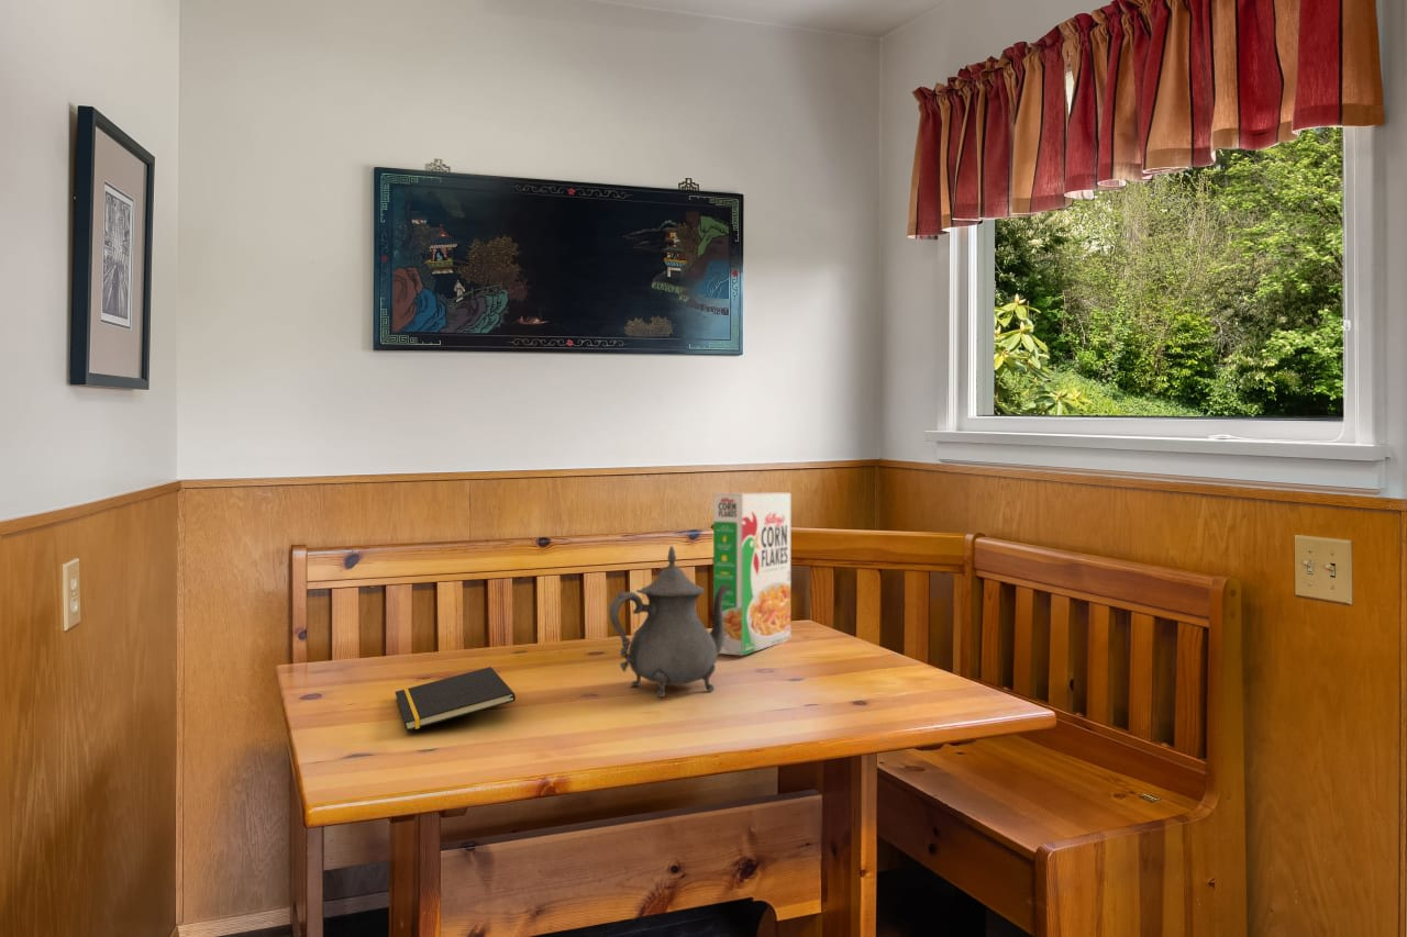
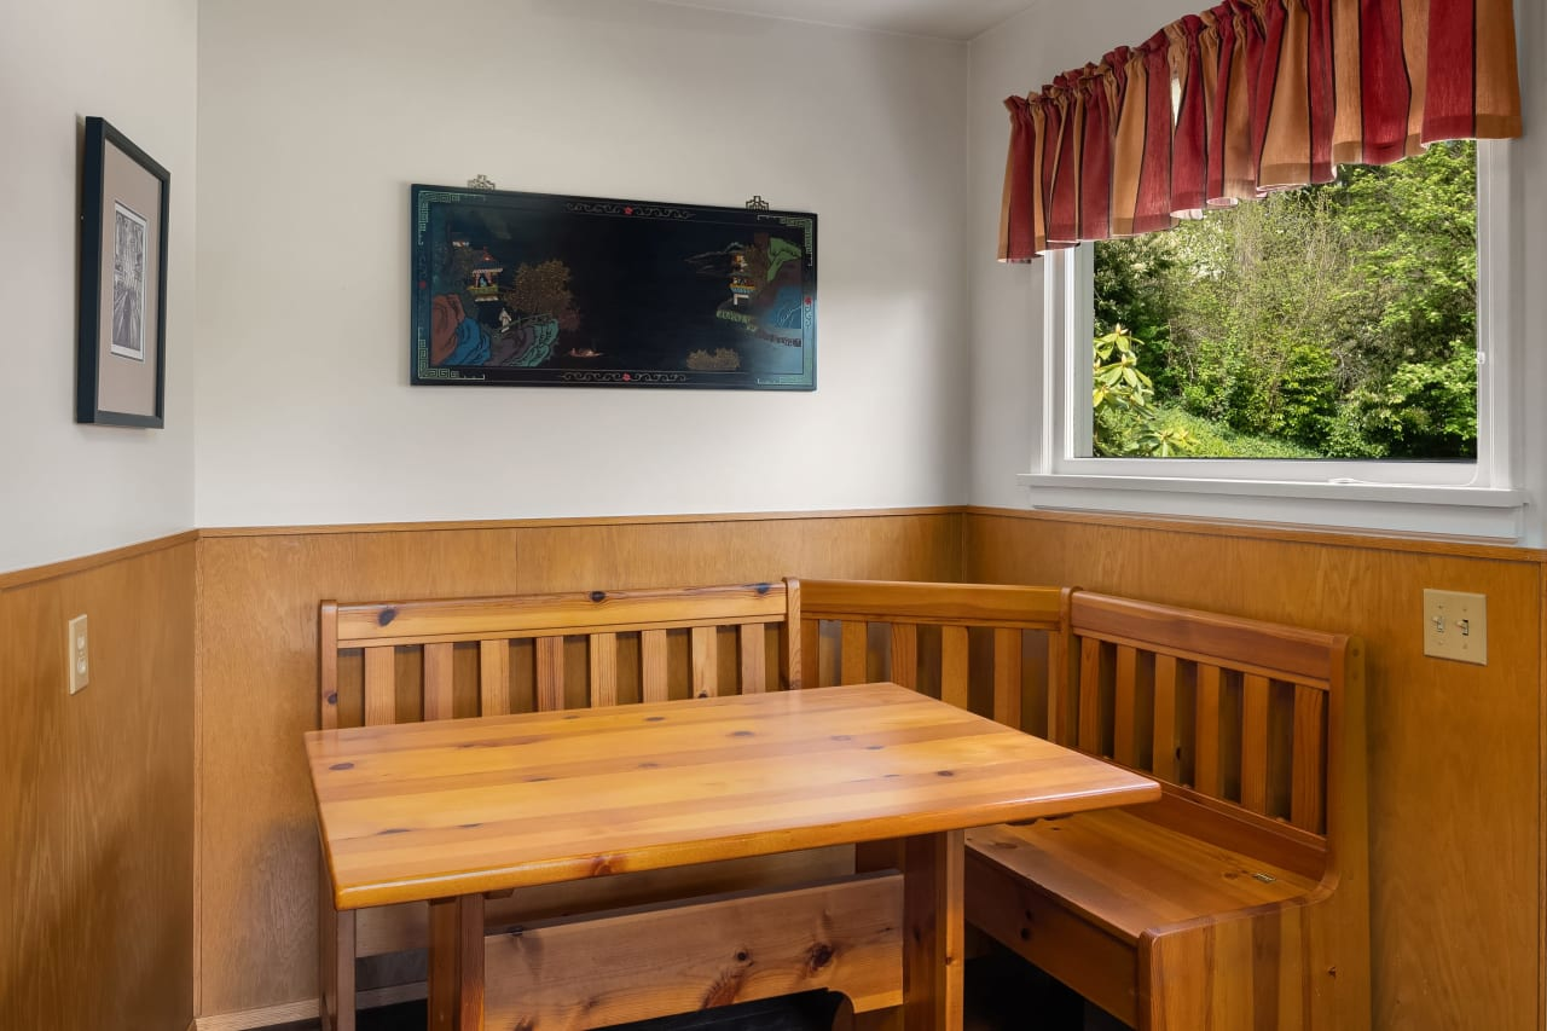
- notepad (452, 695)
- teapot (672, 616)
- cereal box (753, 569)
